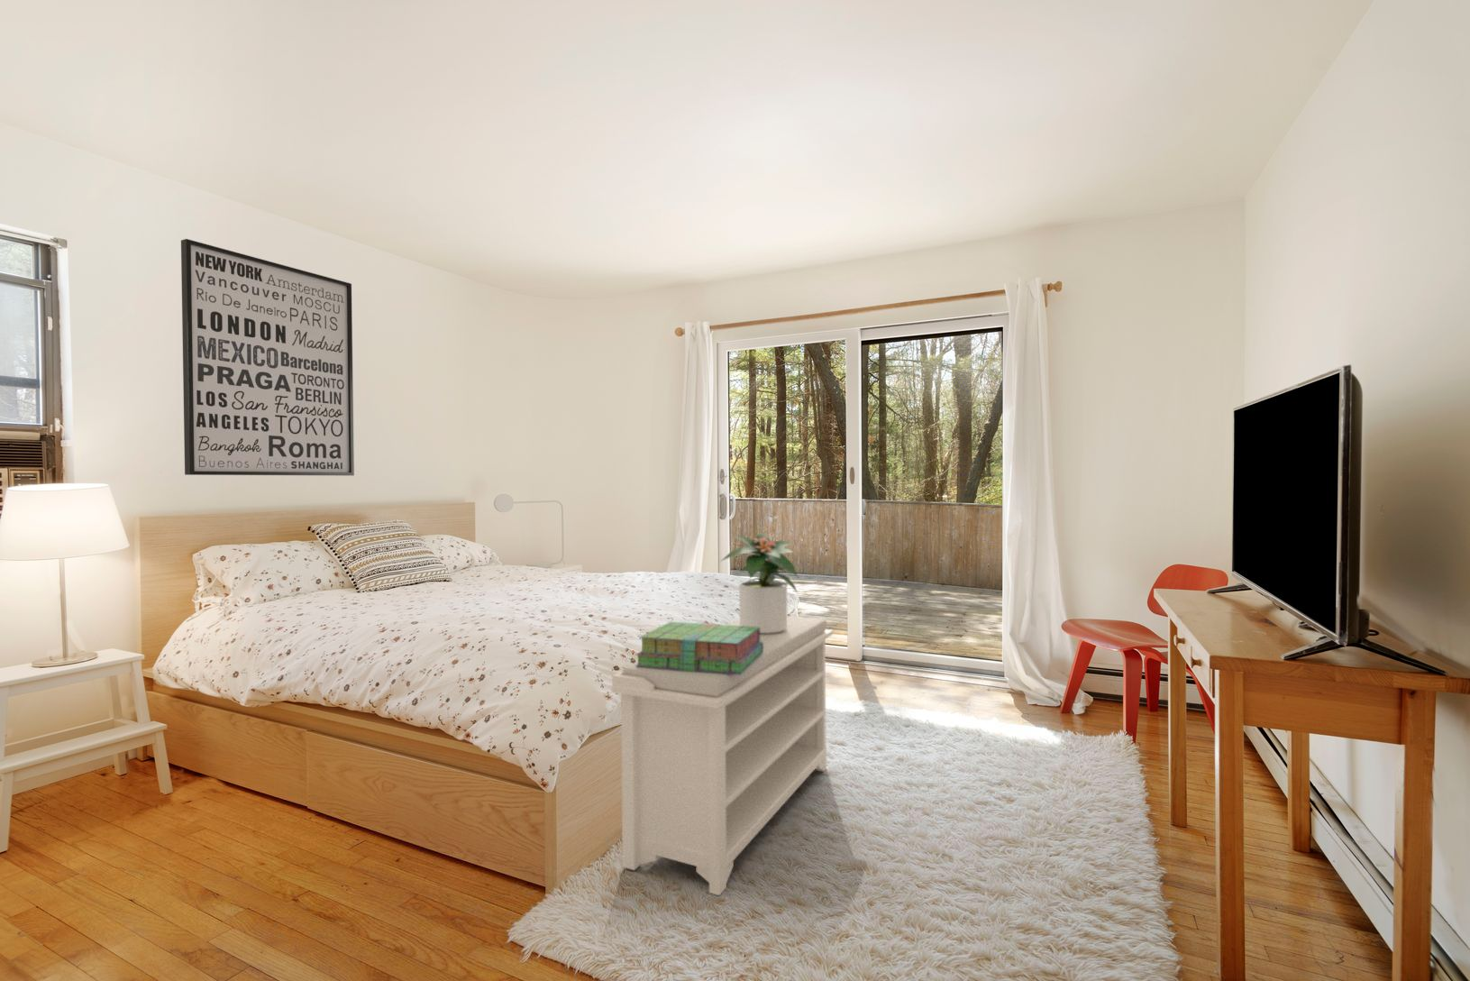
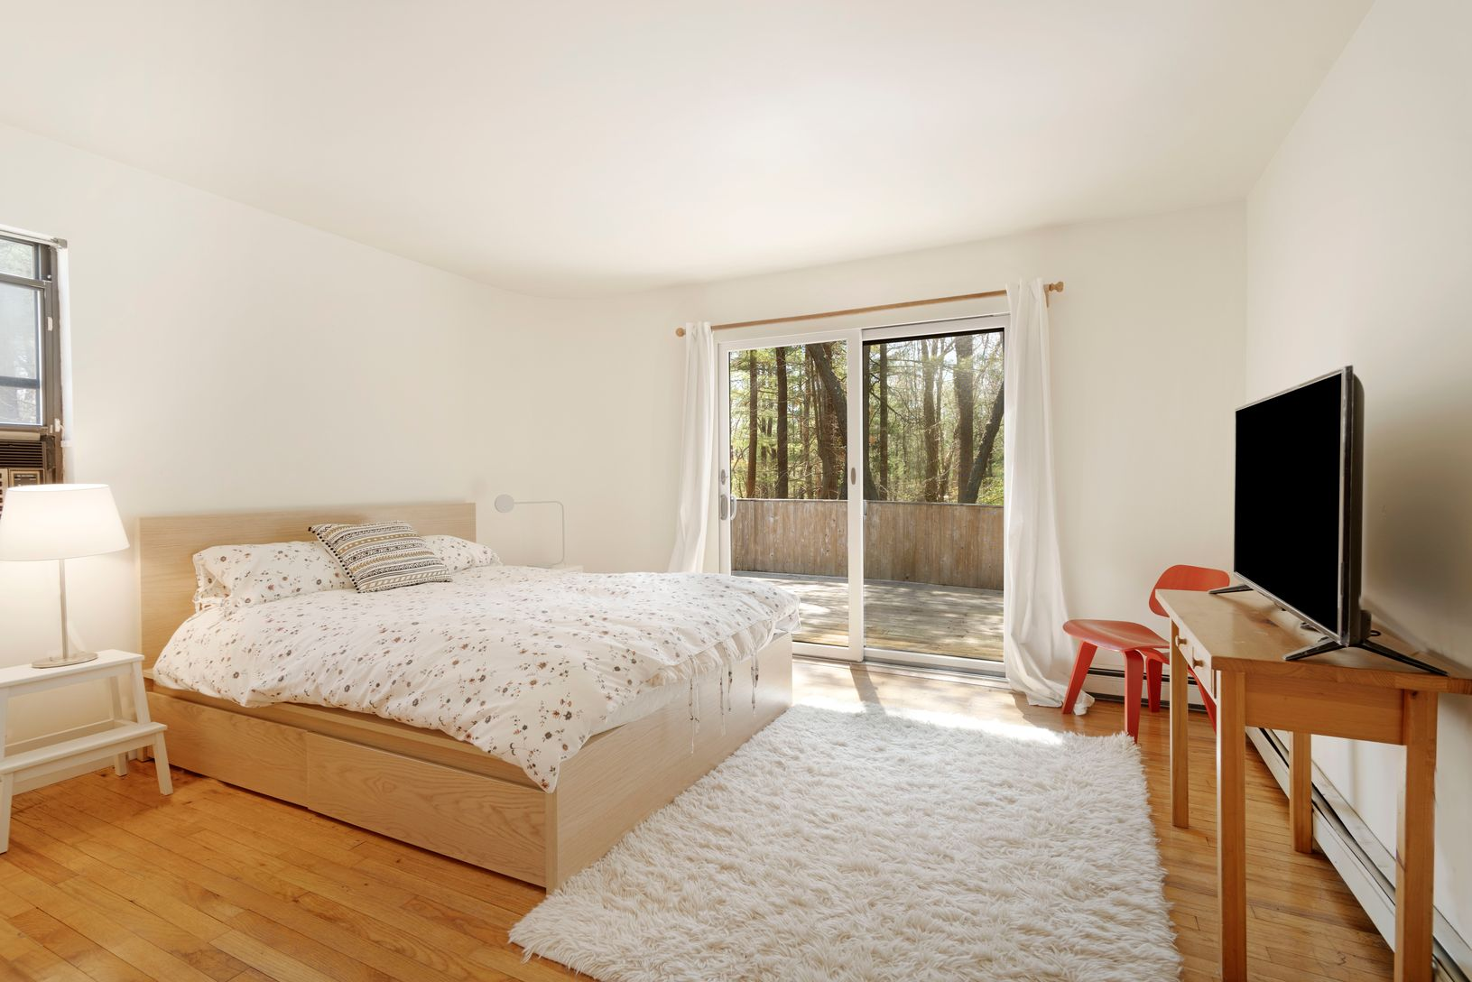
- stack of books (702, 645)
- bench (739, 725)
- wall art (276, 370)
- potted plant (763, 582)
